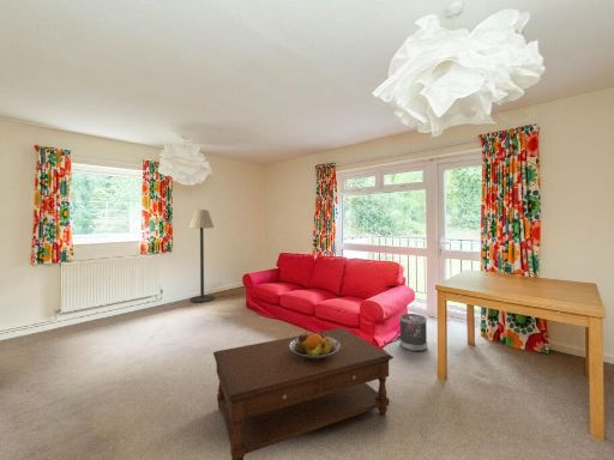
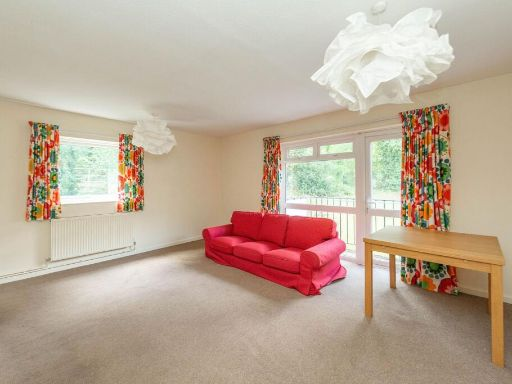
- fruit bowl (314, 341)
- coffee table (301, 381)
- floor lamp (201, 254)
- wastebasket (413, 332)
